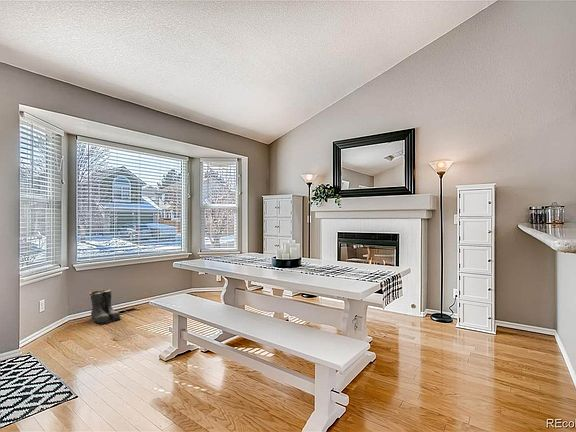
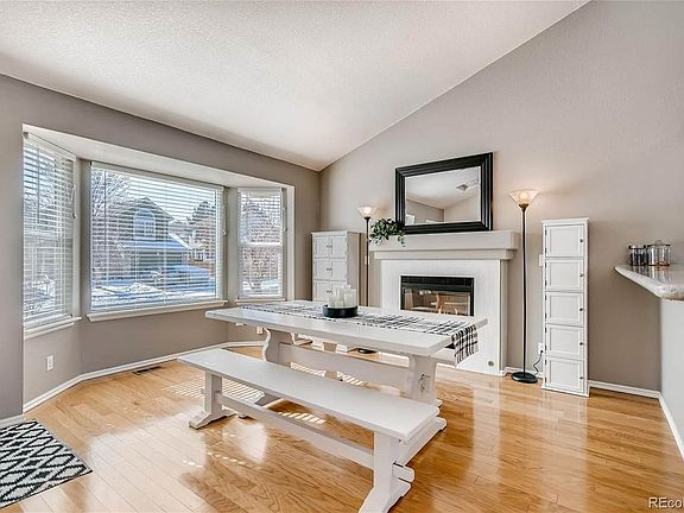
- boots (104, 305)
